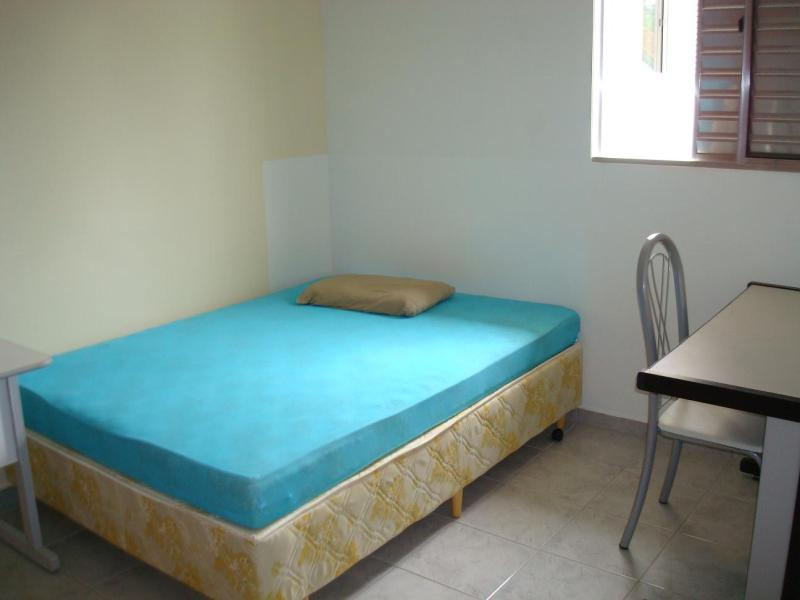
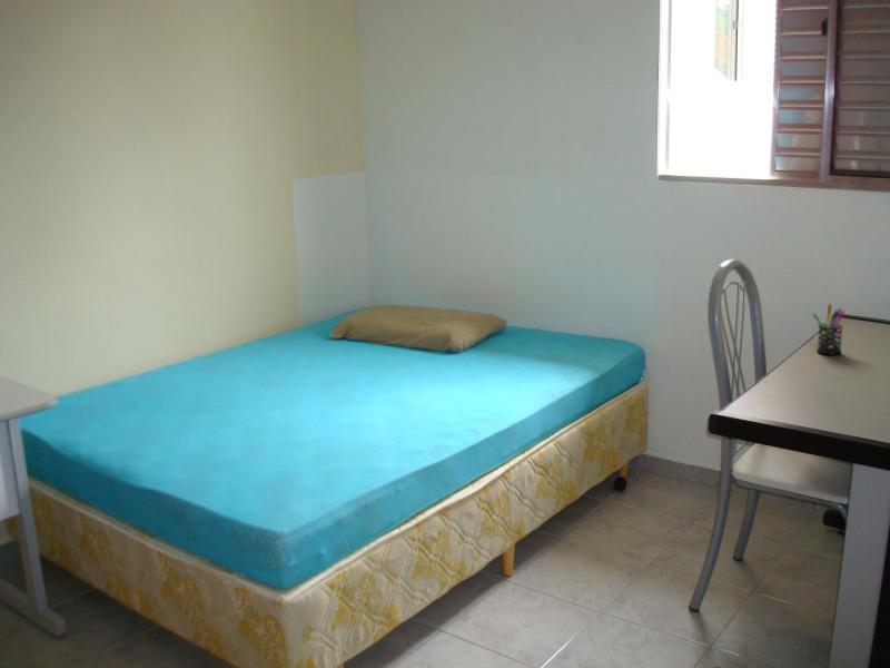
+ pen holder (827, 328)
